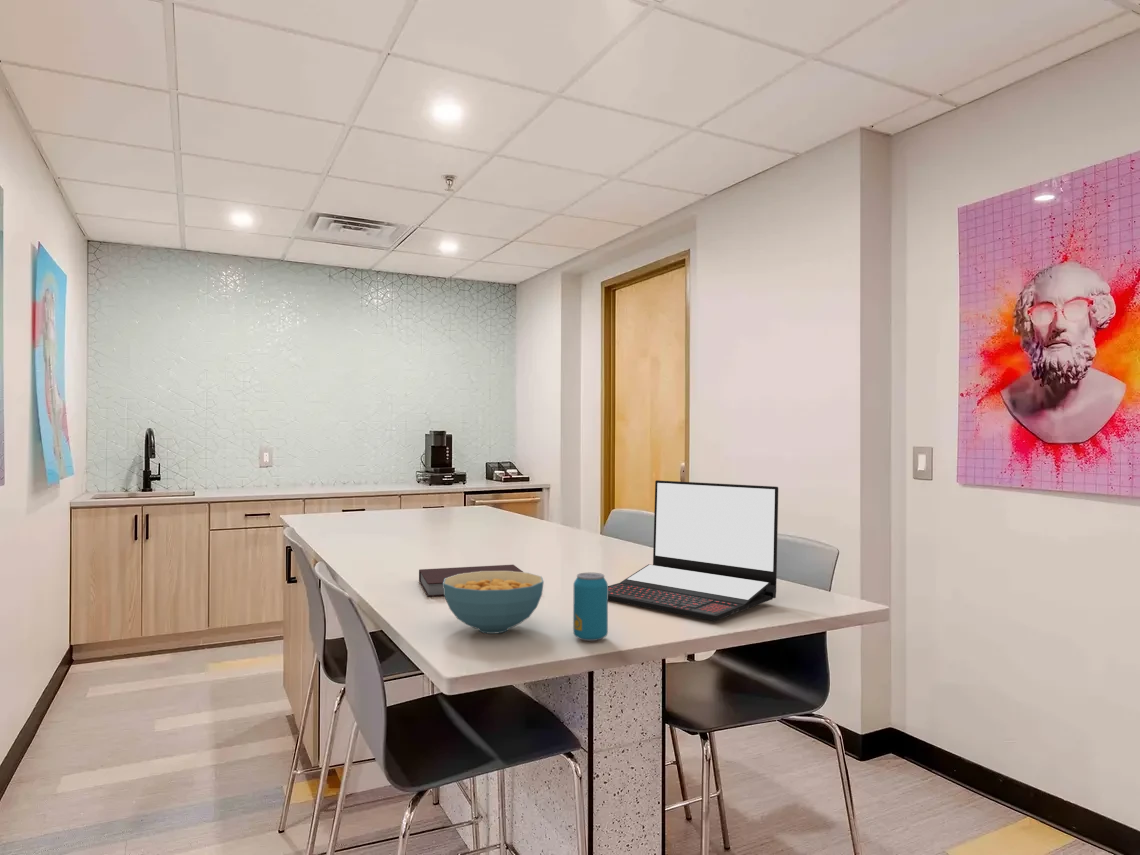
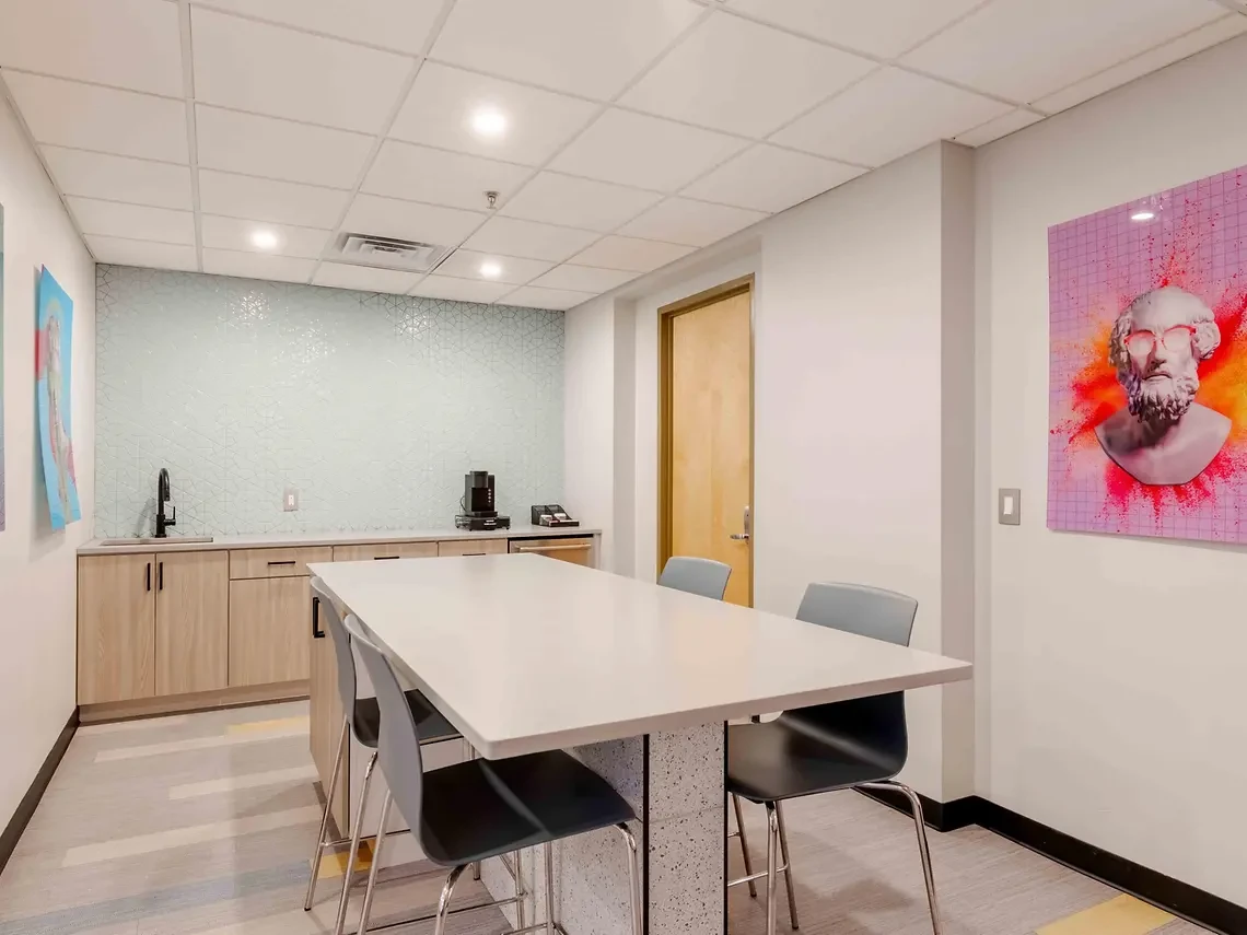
- notebook (470, 572)
- beverage can (590, 606)
- cereal bowl (493, 604)
- laptop (682, 542)
